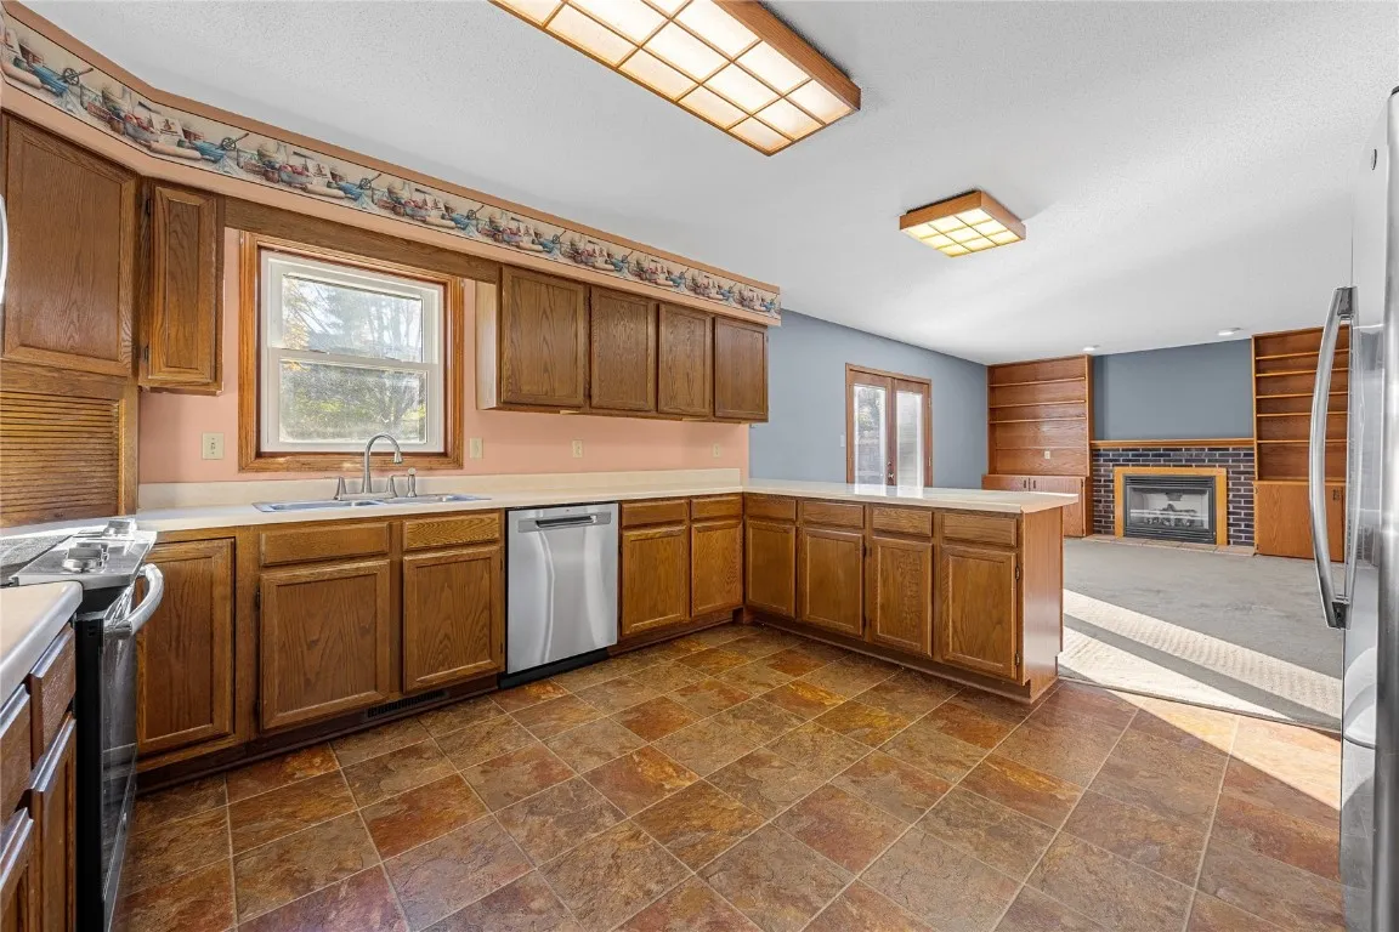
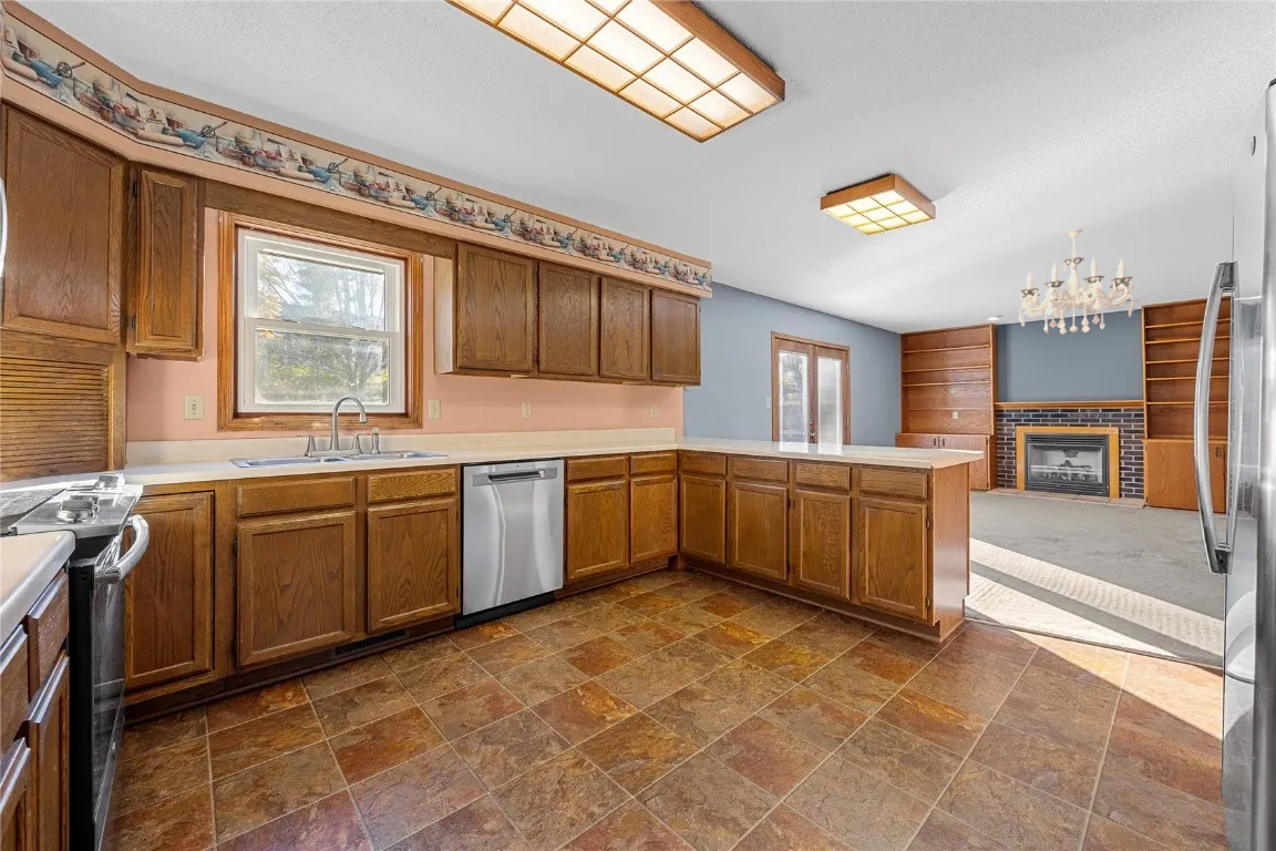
+ chandelier (1073, 281)
